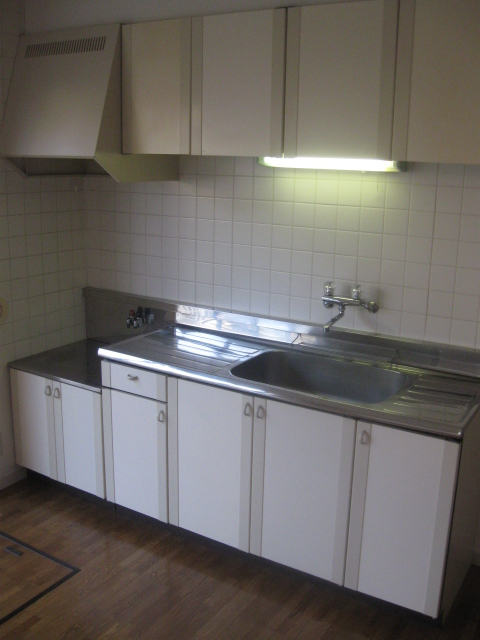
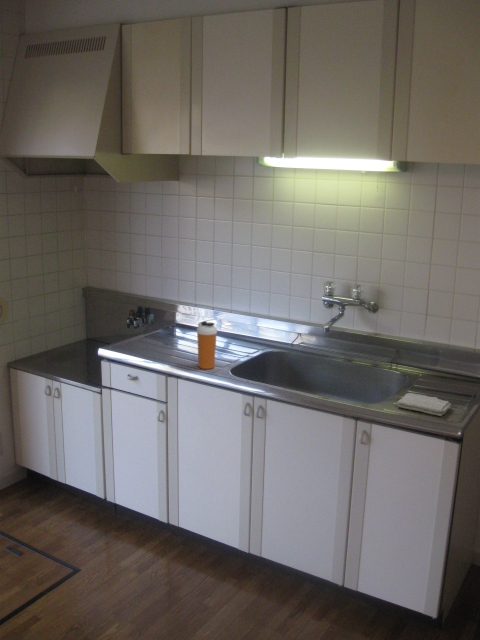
+ shaker bottle (206, 344)
+ washcloth (423, 403)
